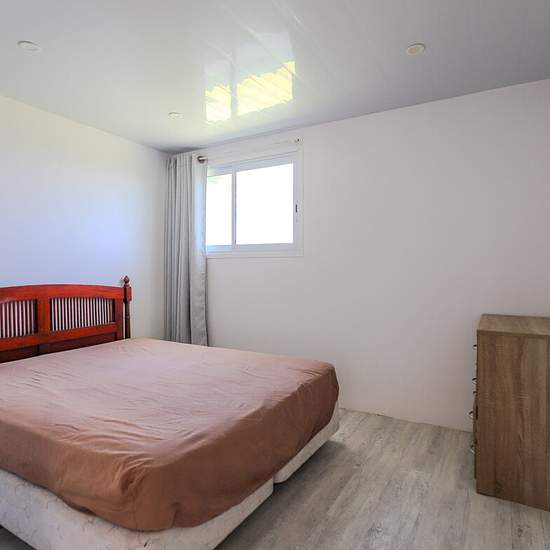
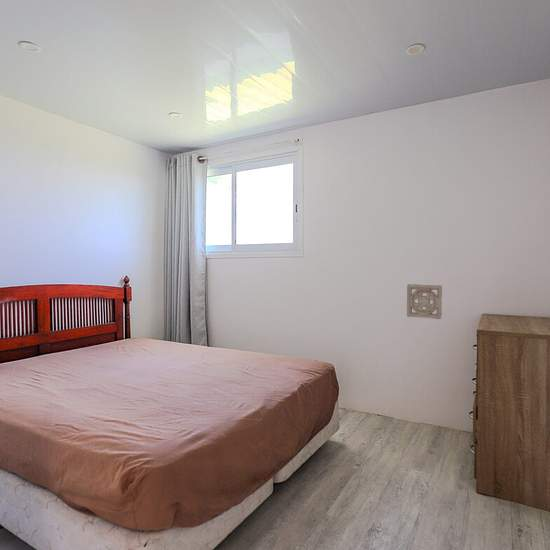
+ wall ornament (423, 302)
